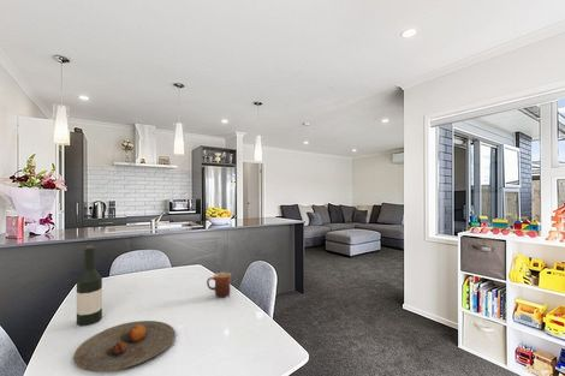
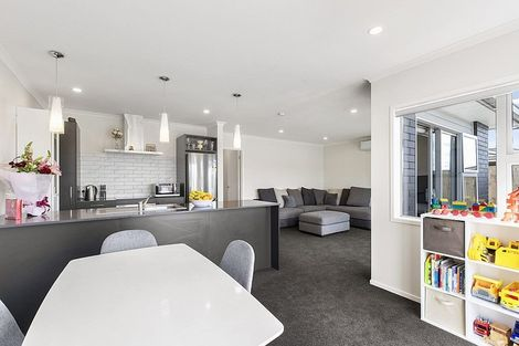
- plate (127, 338)
- mug (219, 285)
- wine bottle (89, 284)
